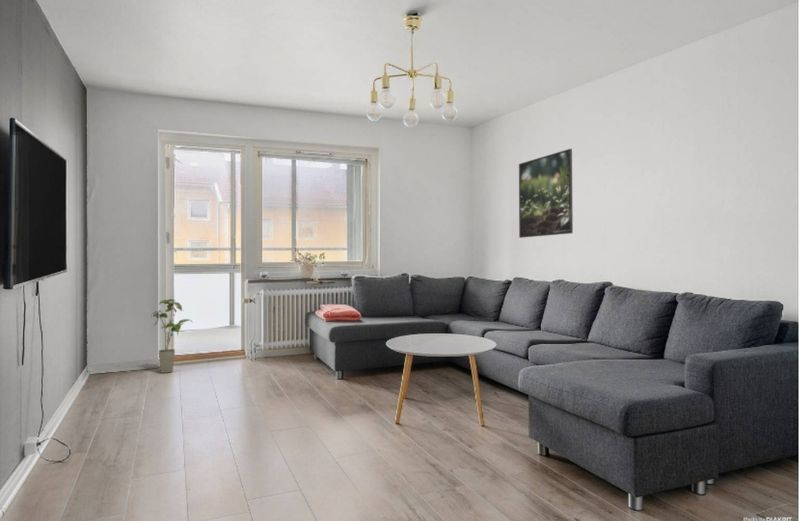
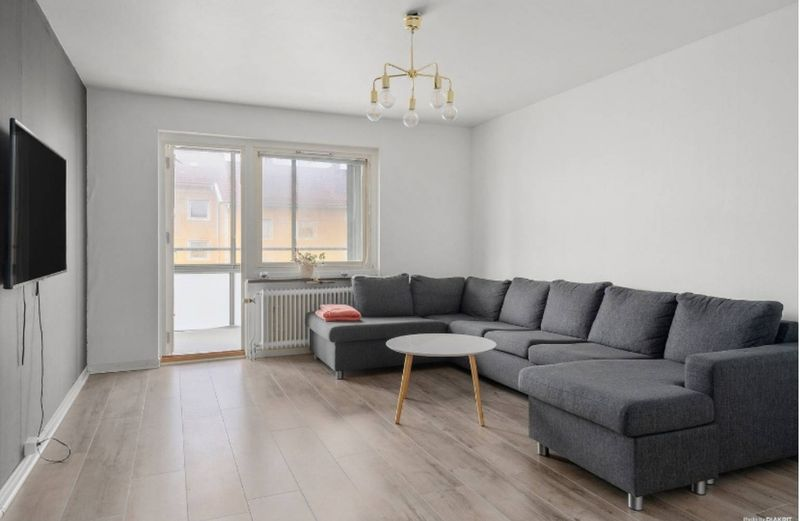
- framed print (543, 196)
- house plant (172, 335)
